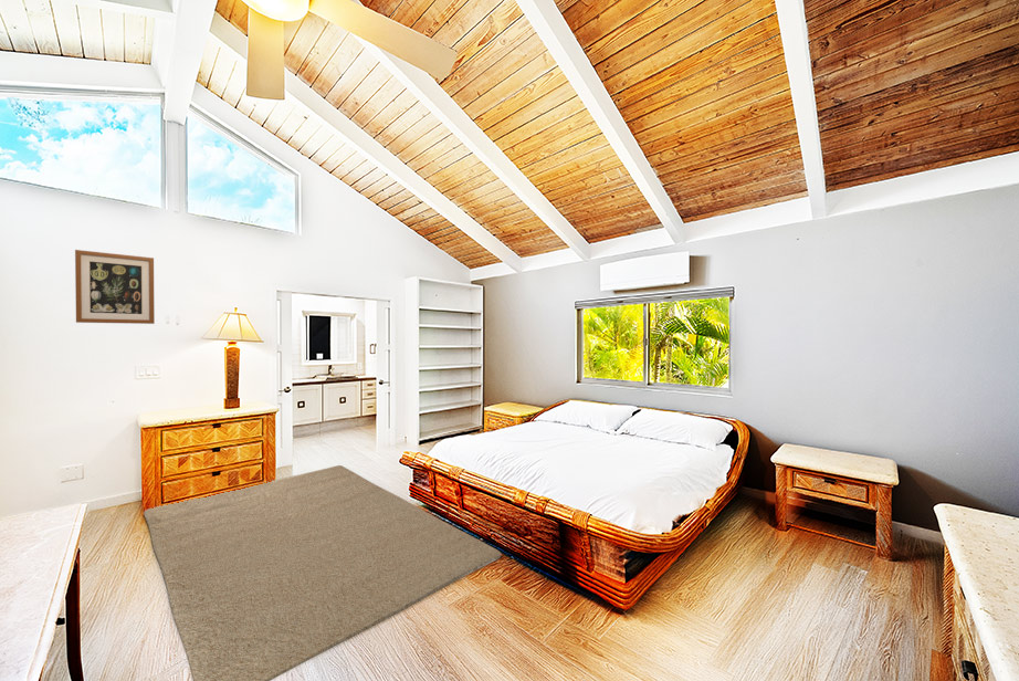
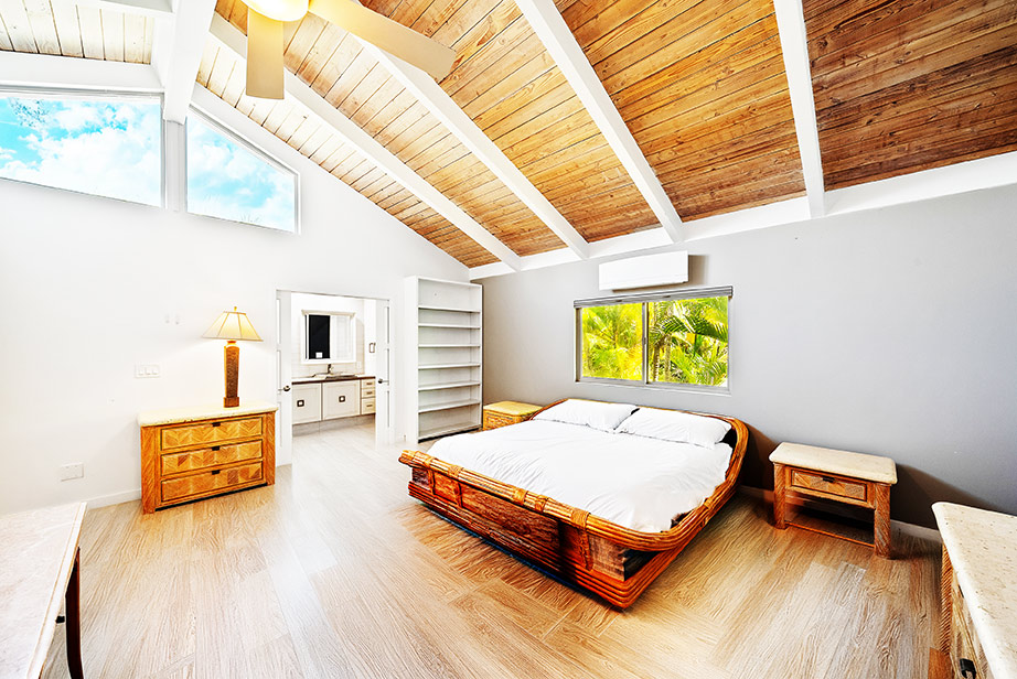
- rug (304, 531)
- wall art (116, 289)
